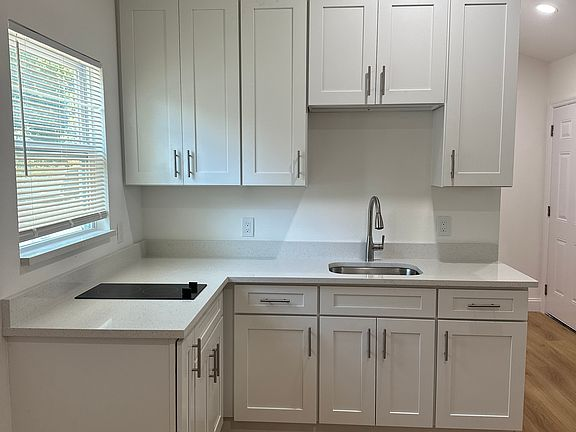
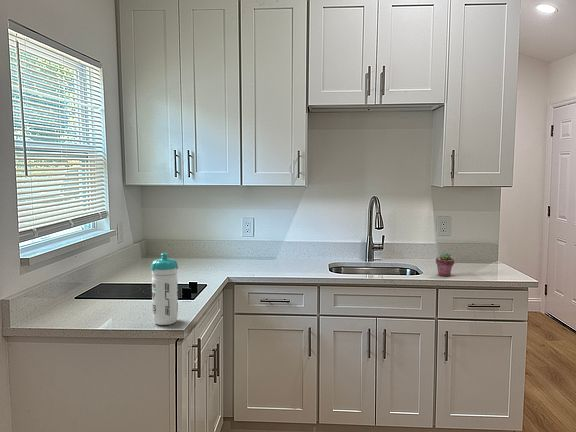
+ potted succulent (444, 263)
+ water bottle (164, 287)
